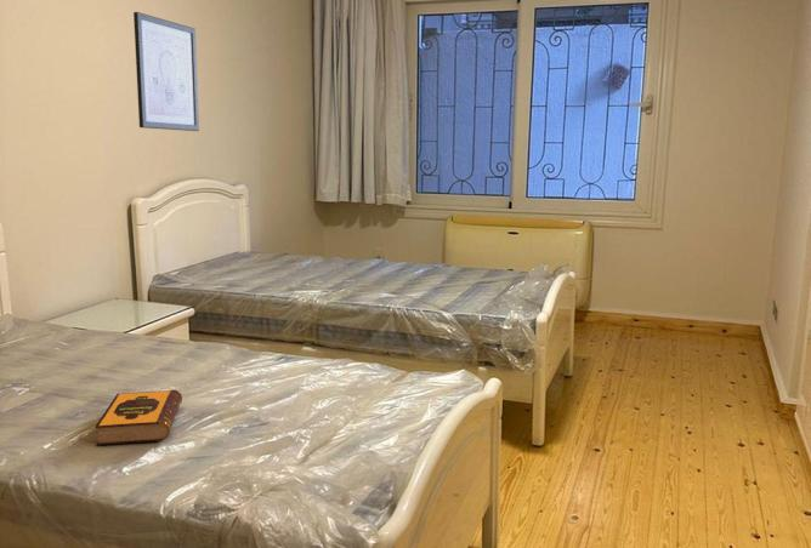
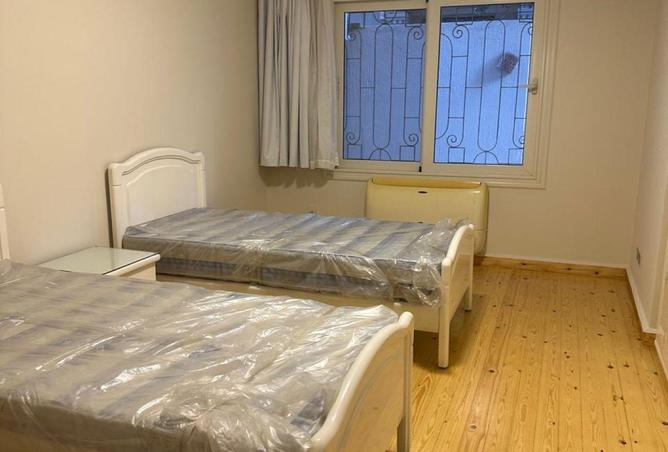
- wall art (168, 75)
- hardback book (142, 415)
